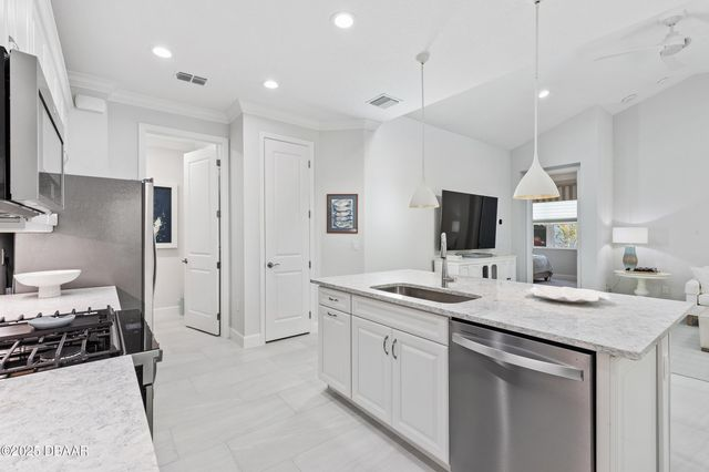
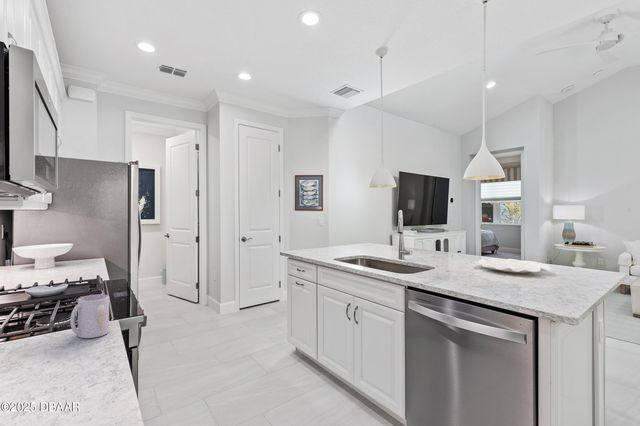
+ mug (89, 316)
